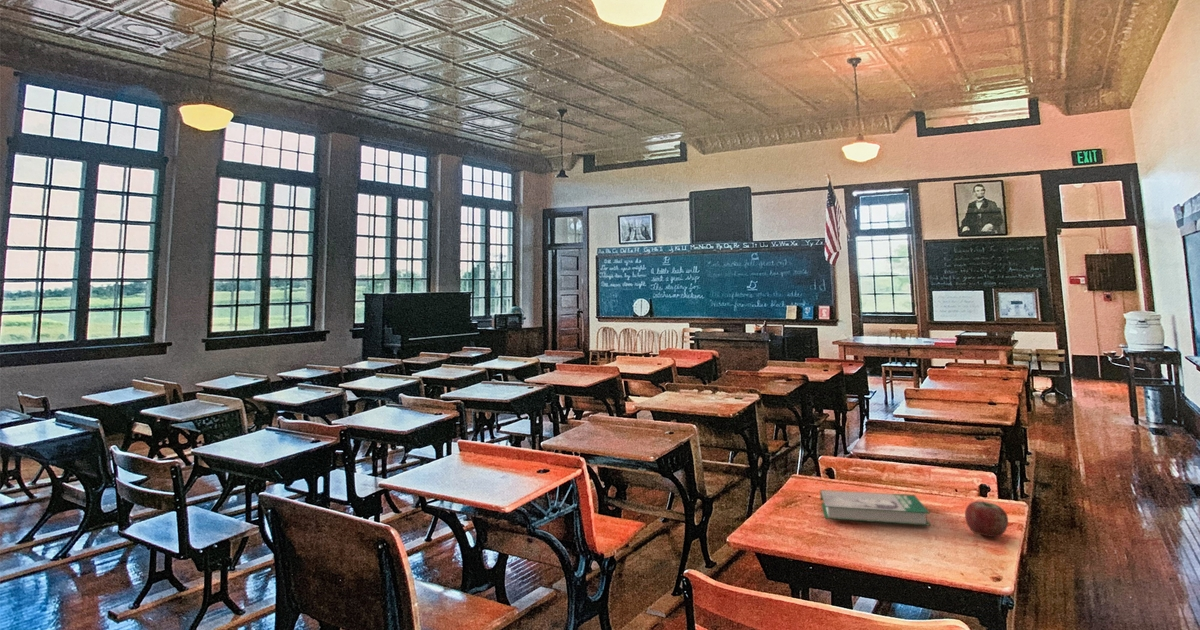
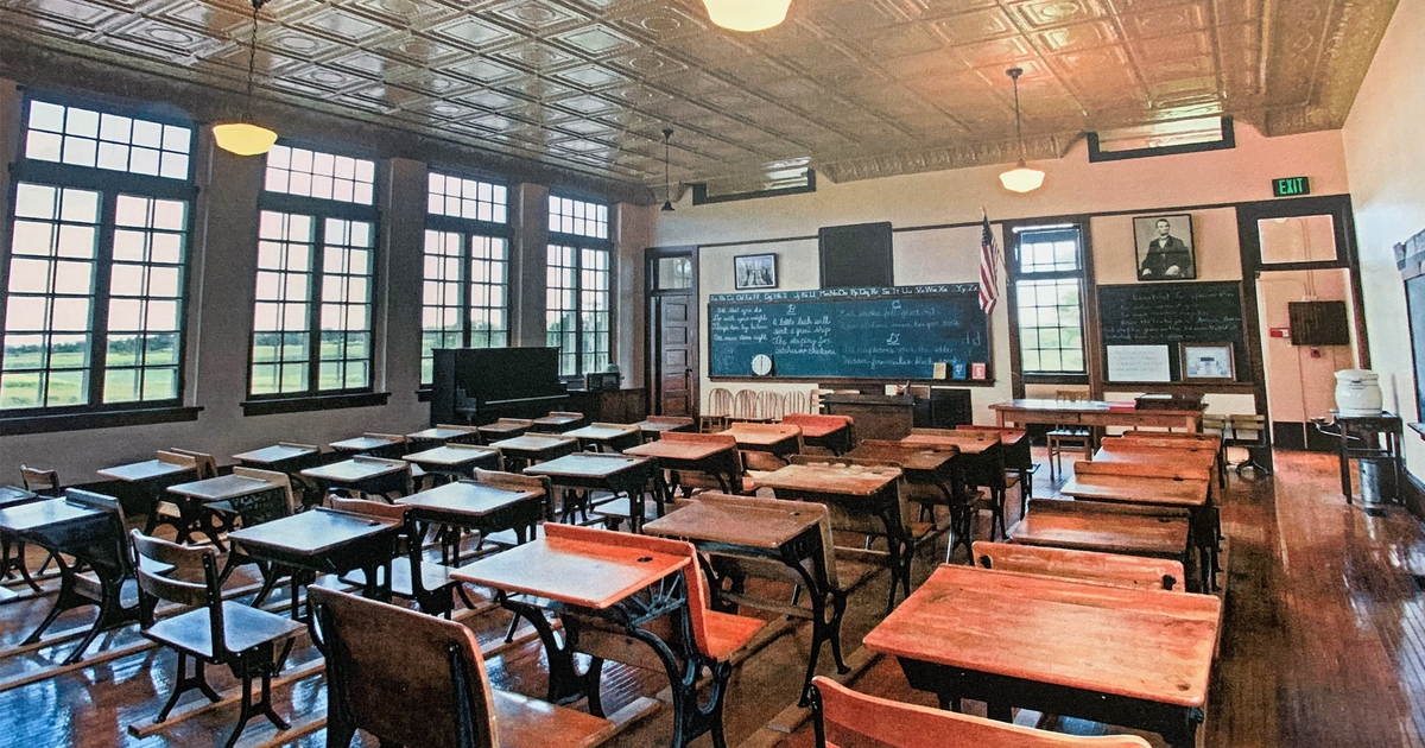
- book (871, 506)
- apple (986, 519)
